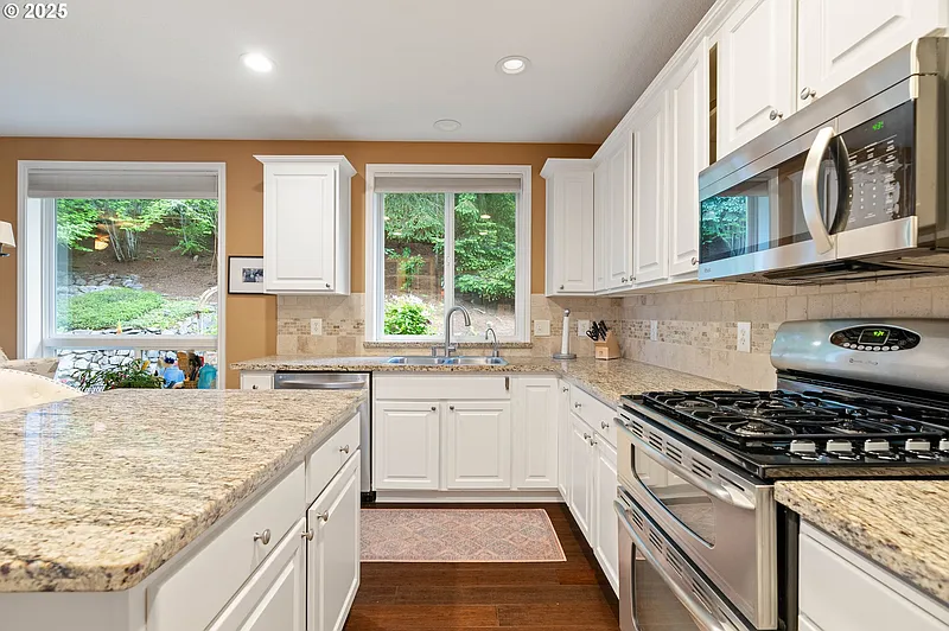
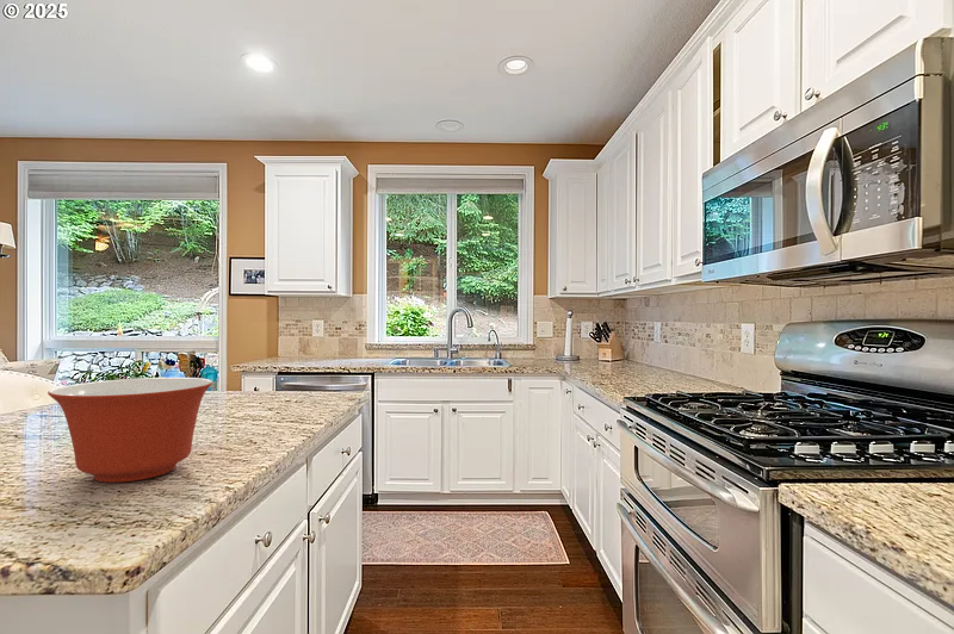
+ mixing bowl (136, 428)
